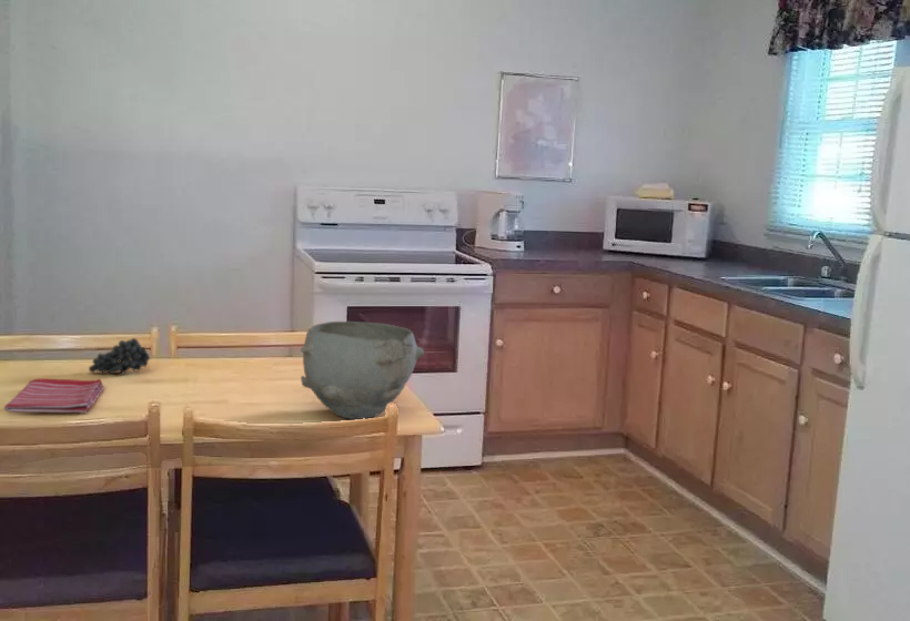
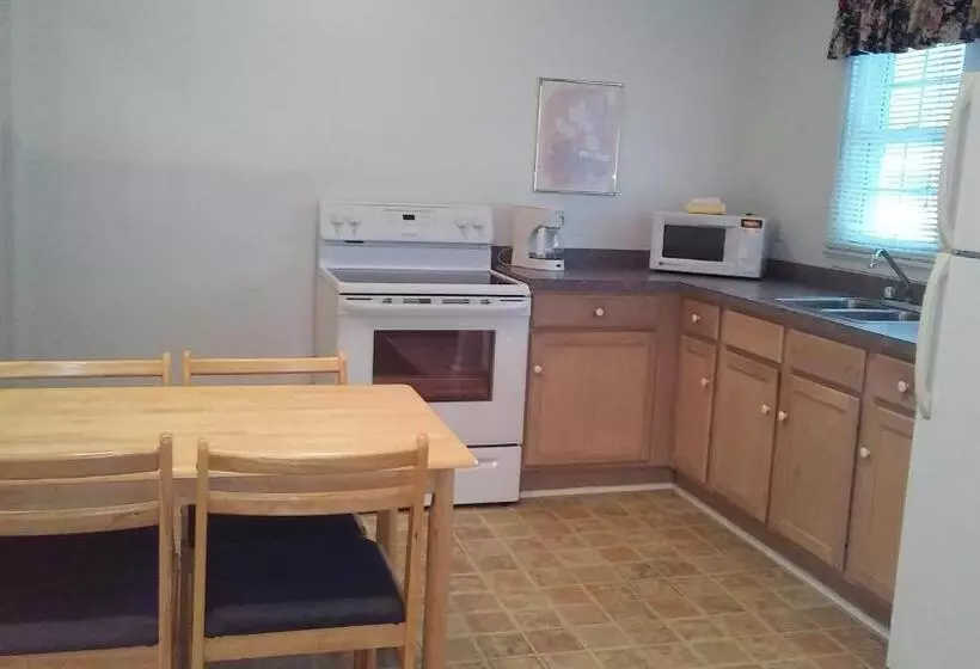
- bowl (357, 371)
- fruit (121, 355)
- dish towel (57, 395)
